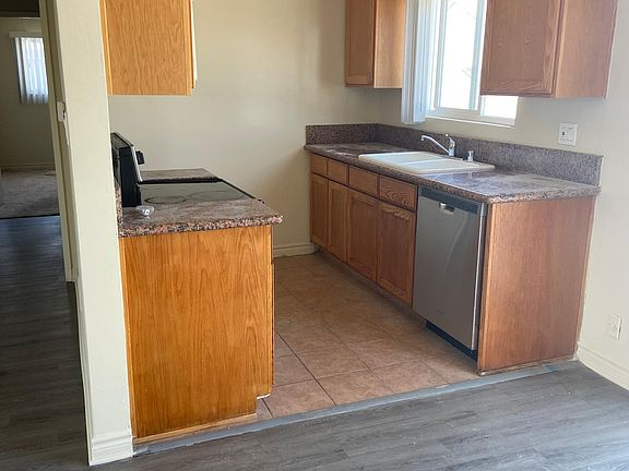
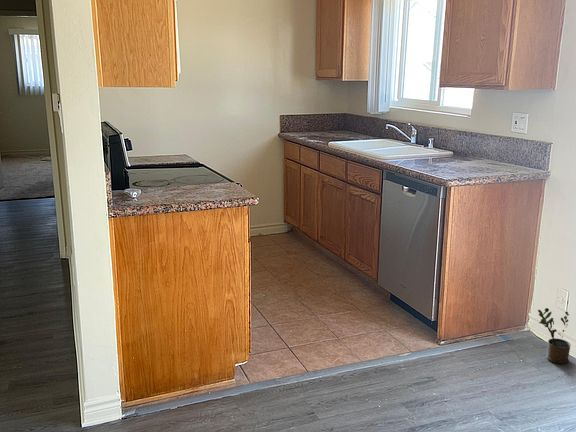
+ potted plant (553, 334)
